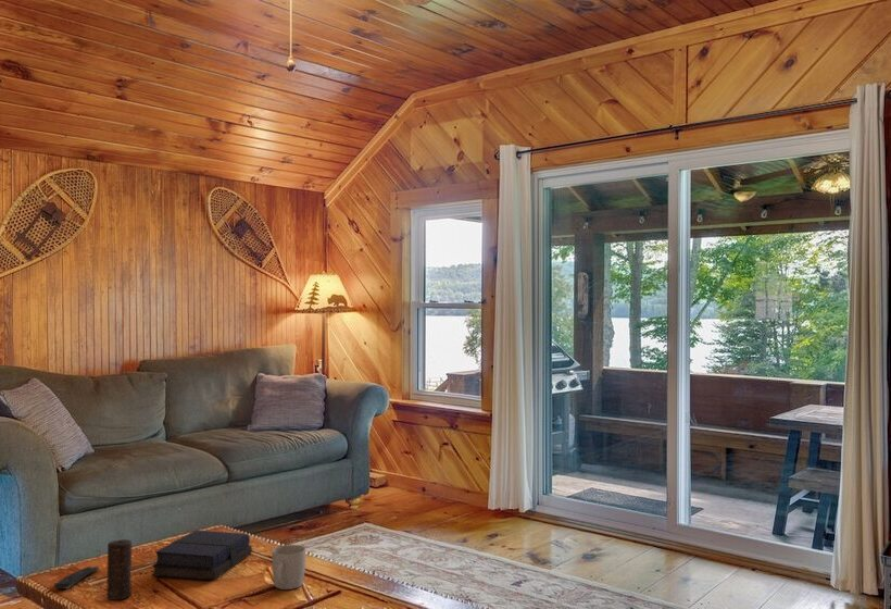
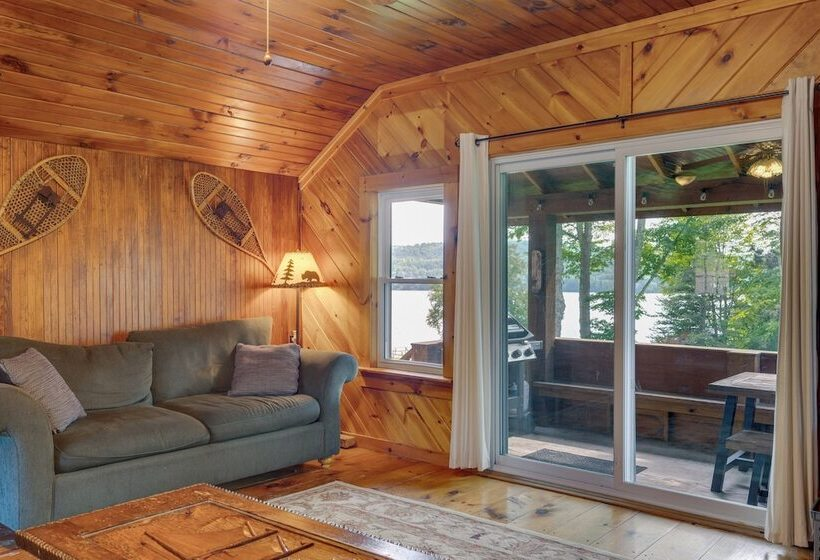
- candle (118, 569)
- remote control (78, 575)
- mug (286, 569)
- book (203, 552)
